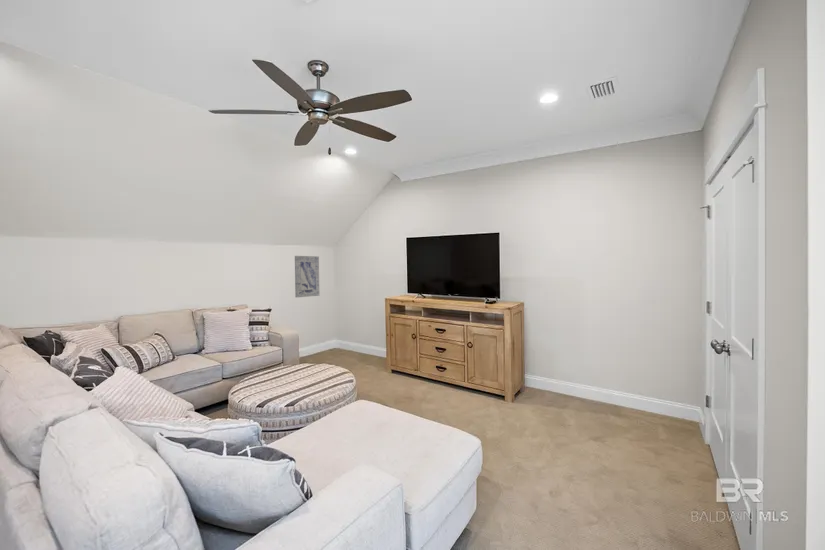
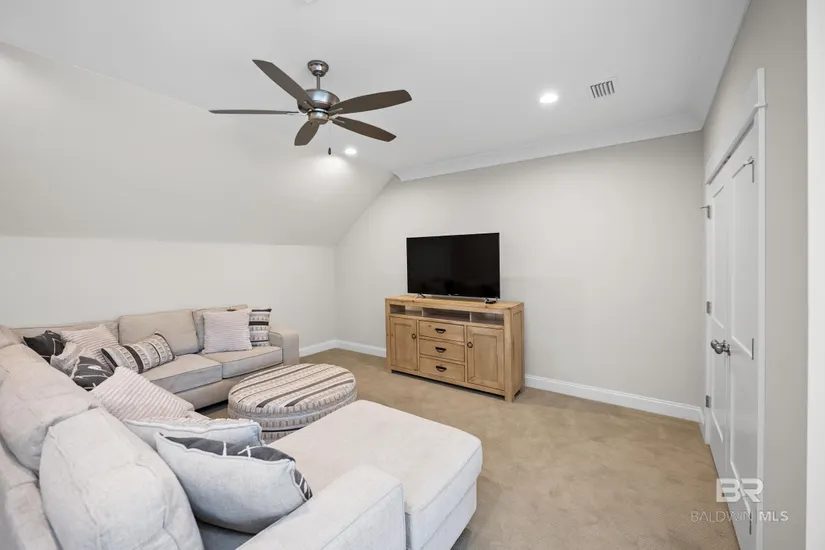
- wall art (307, 276)
